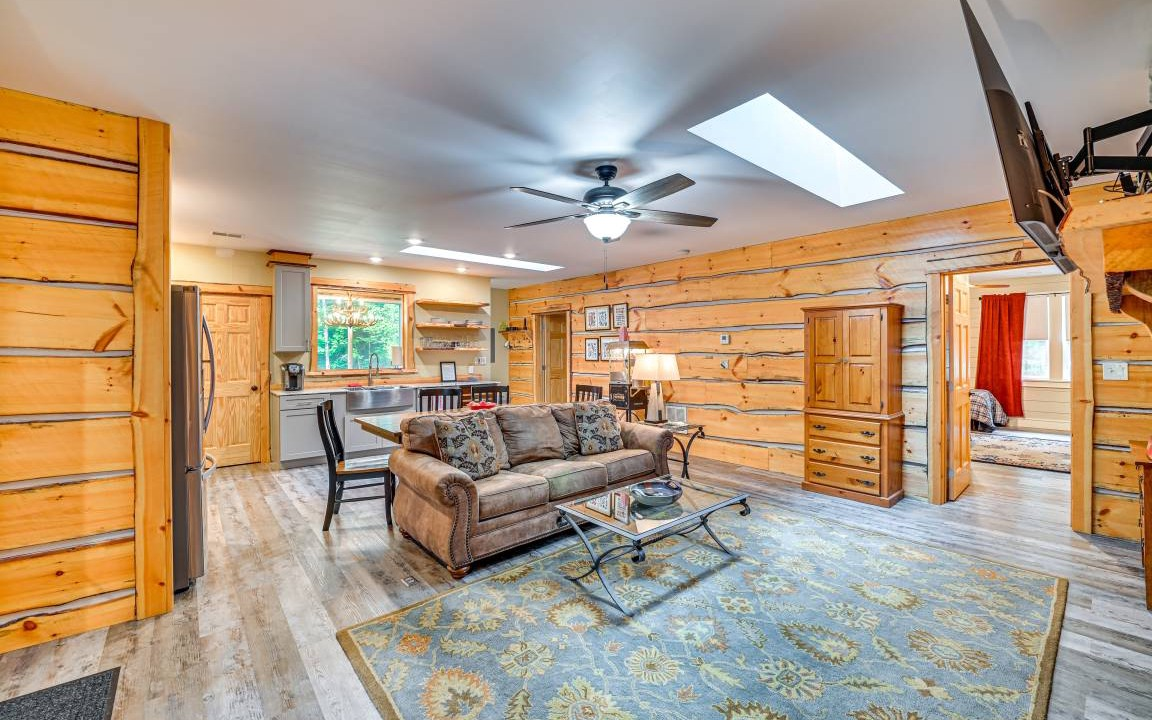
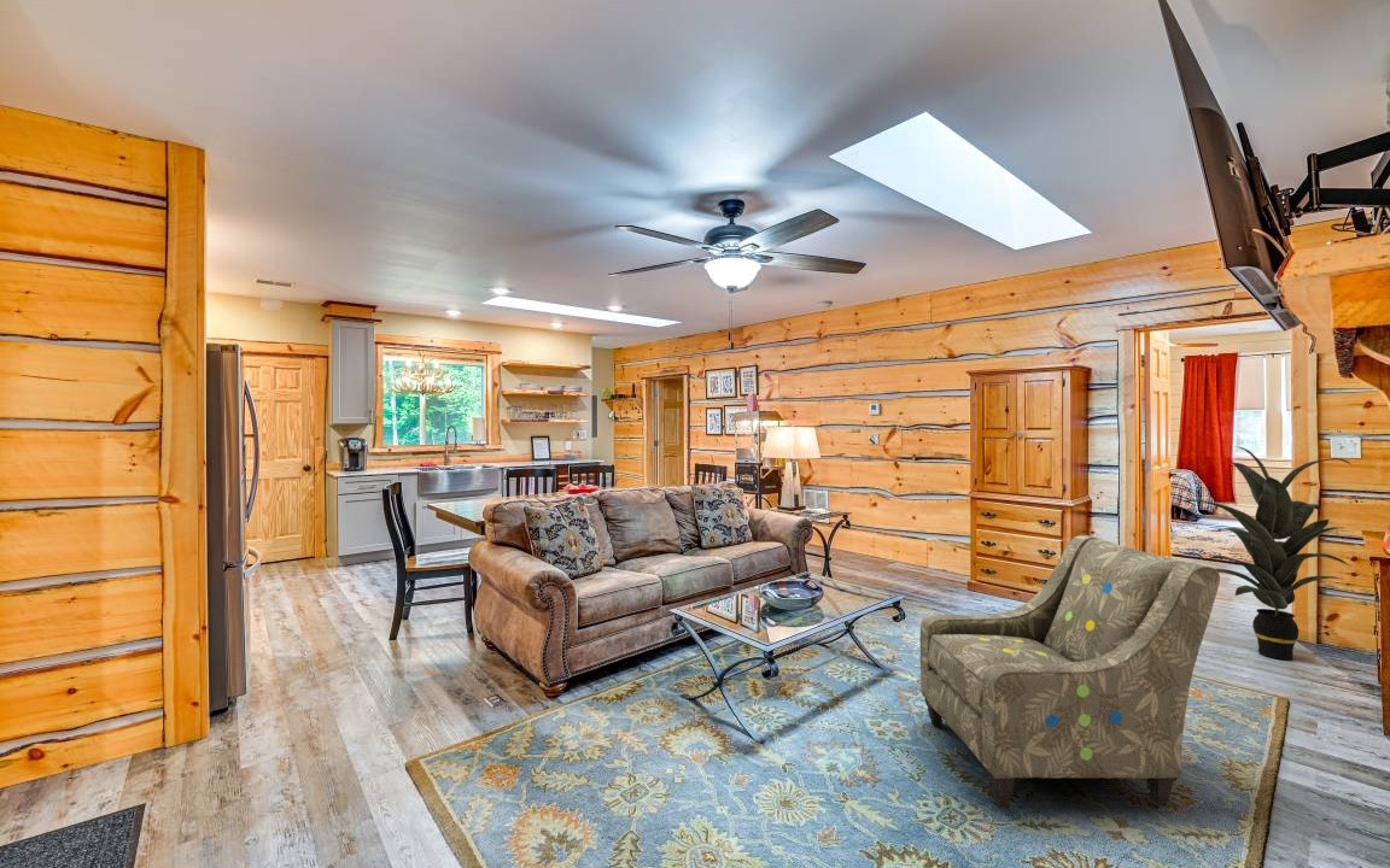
+ armchair (1050, 653)
+ indoor plant (1265, 549)
